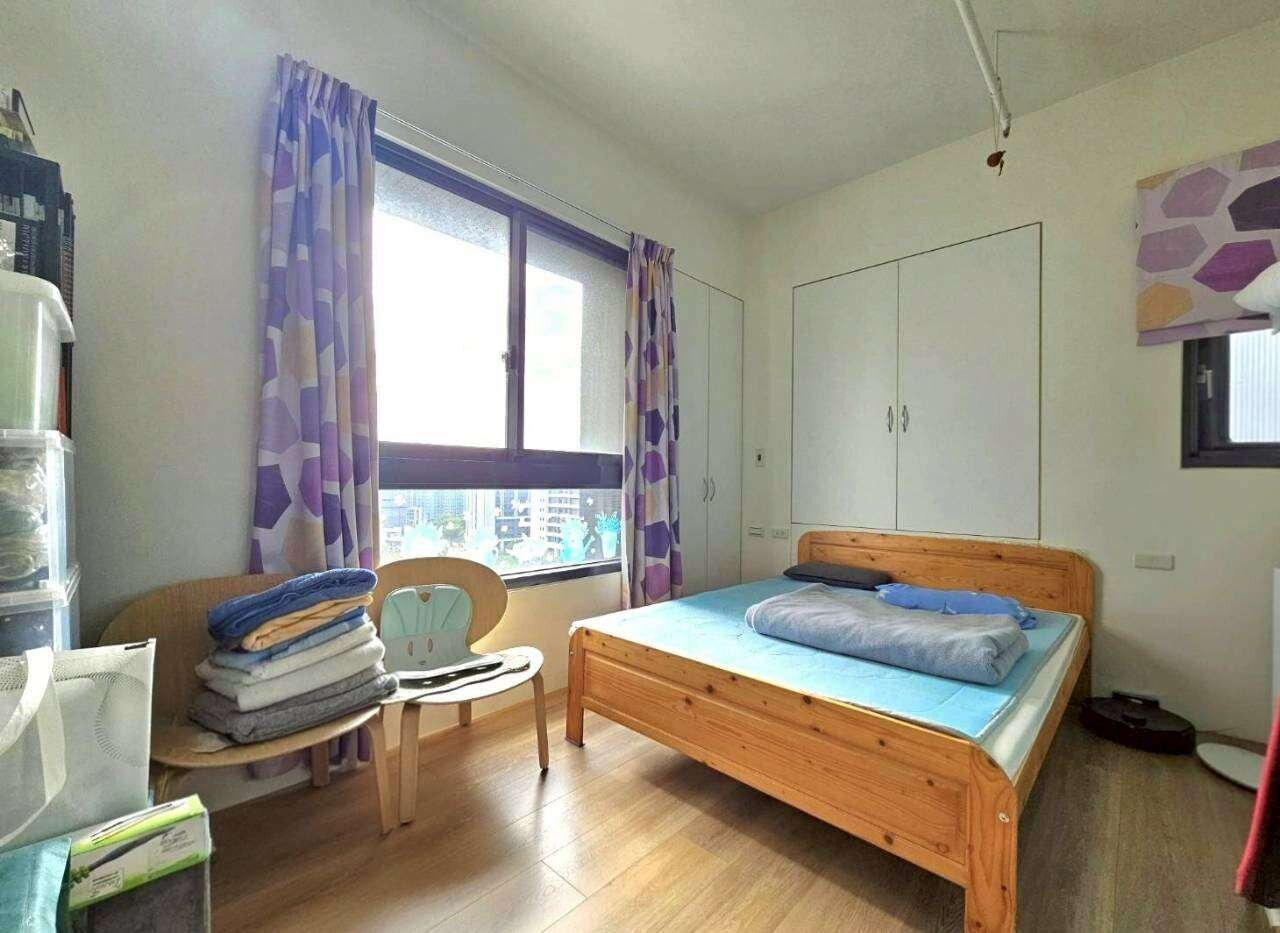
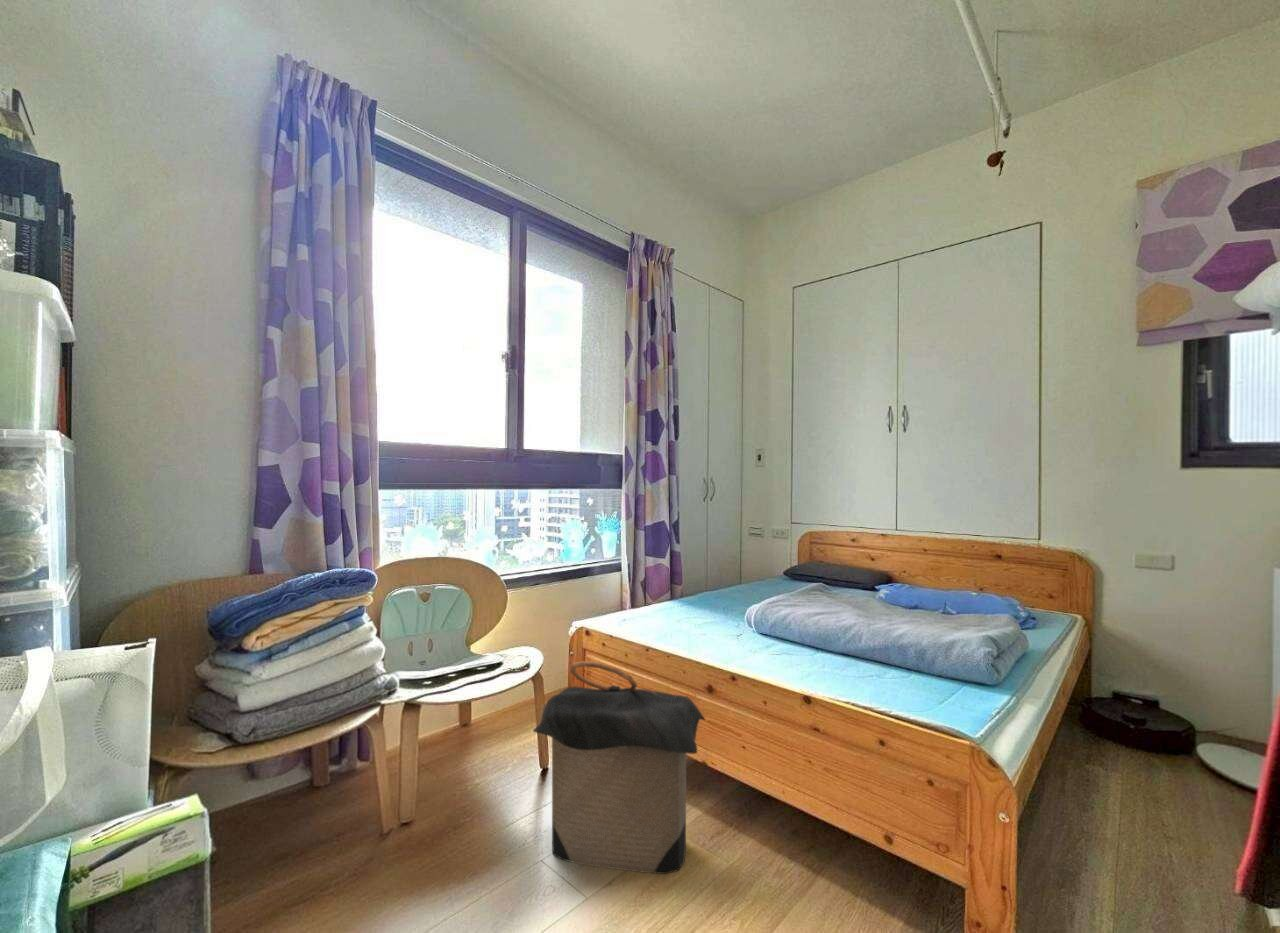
+ laundry hamper (622, 749)
